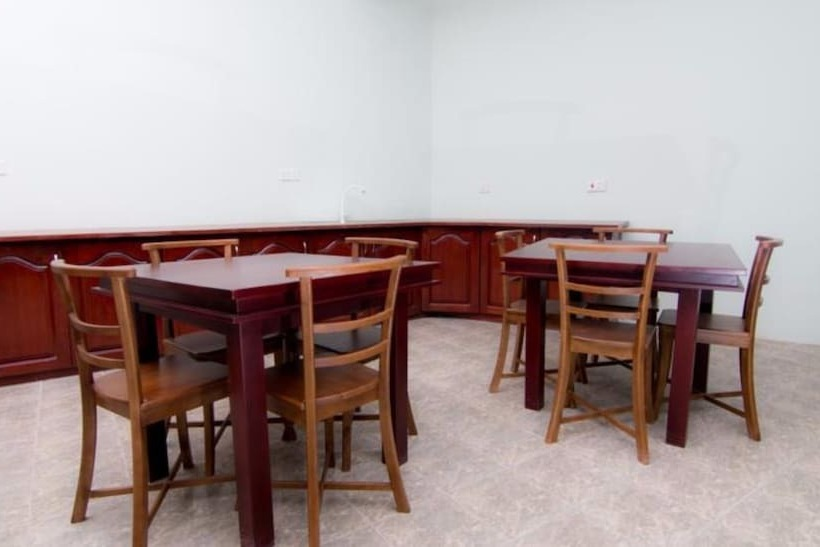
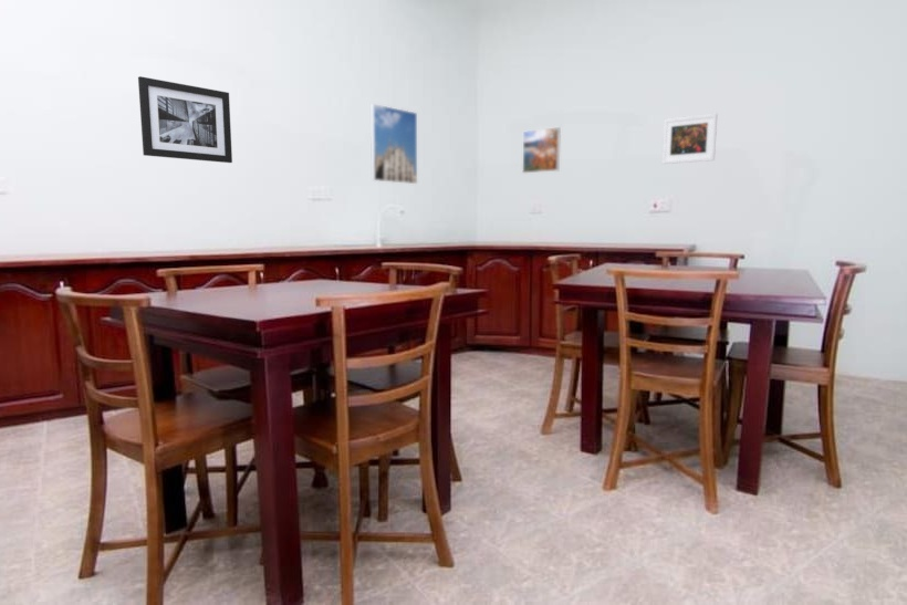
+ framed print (541, 150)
+ wall art (188, 122)
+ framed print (688, 139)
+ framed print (395, 145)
